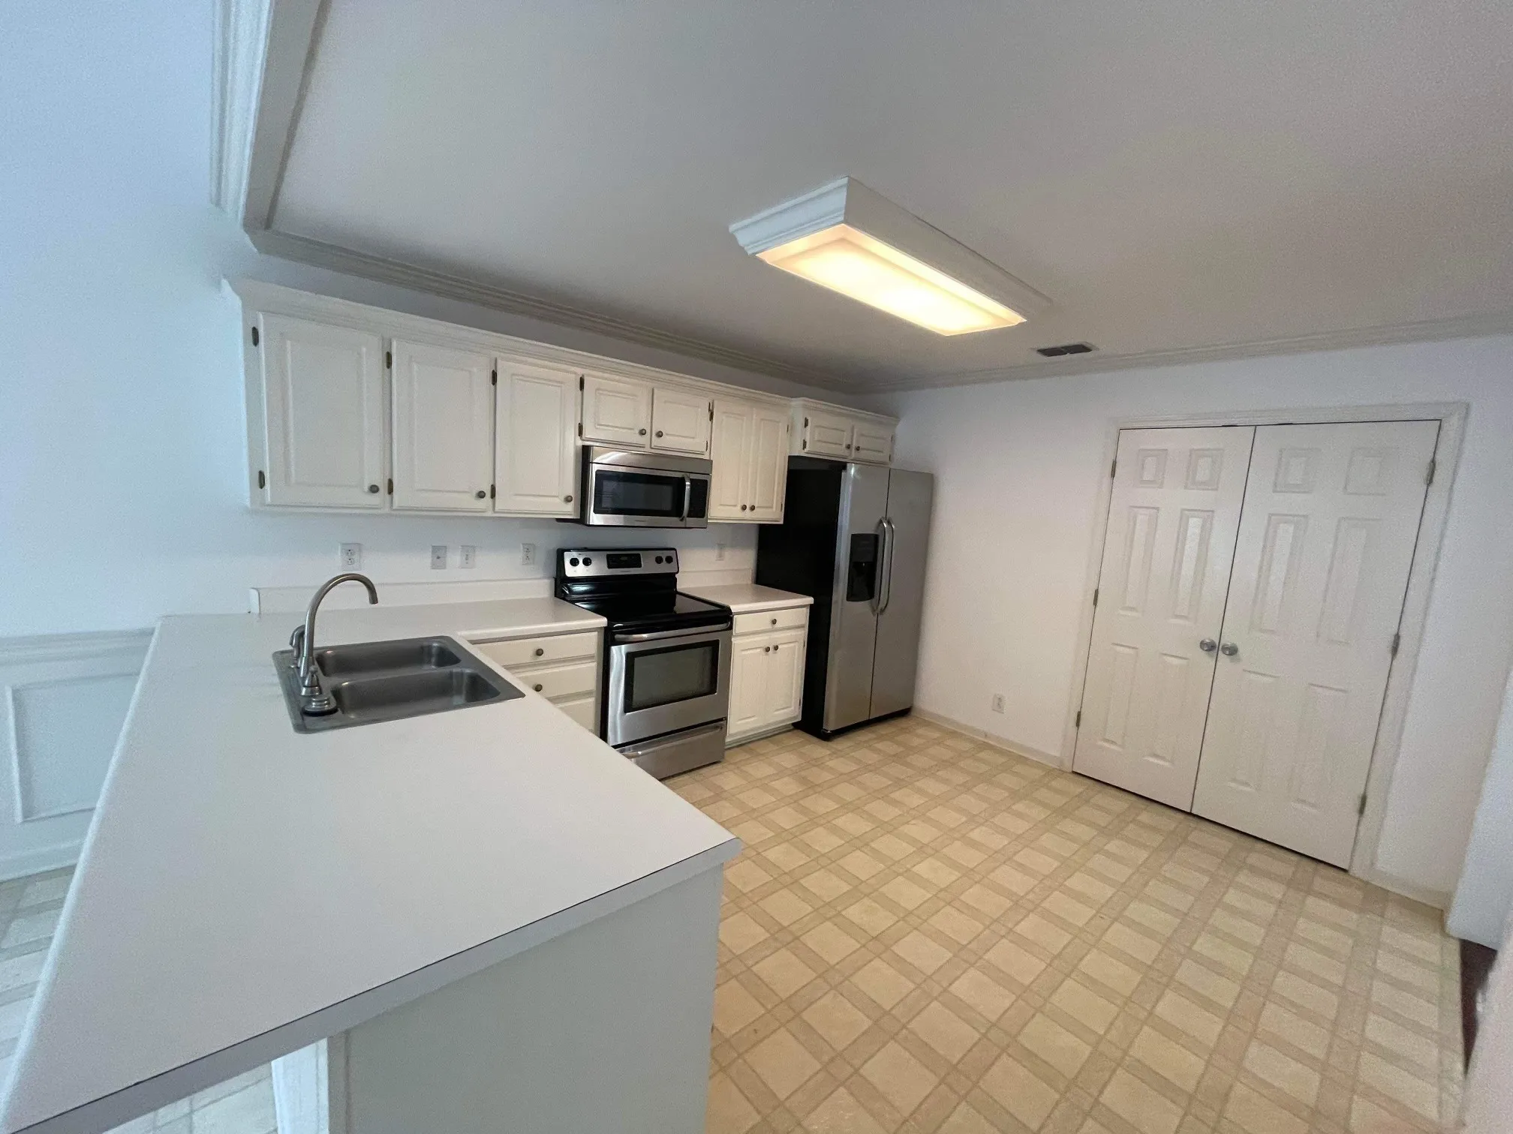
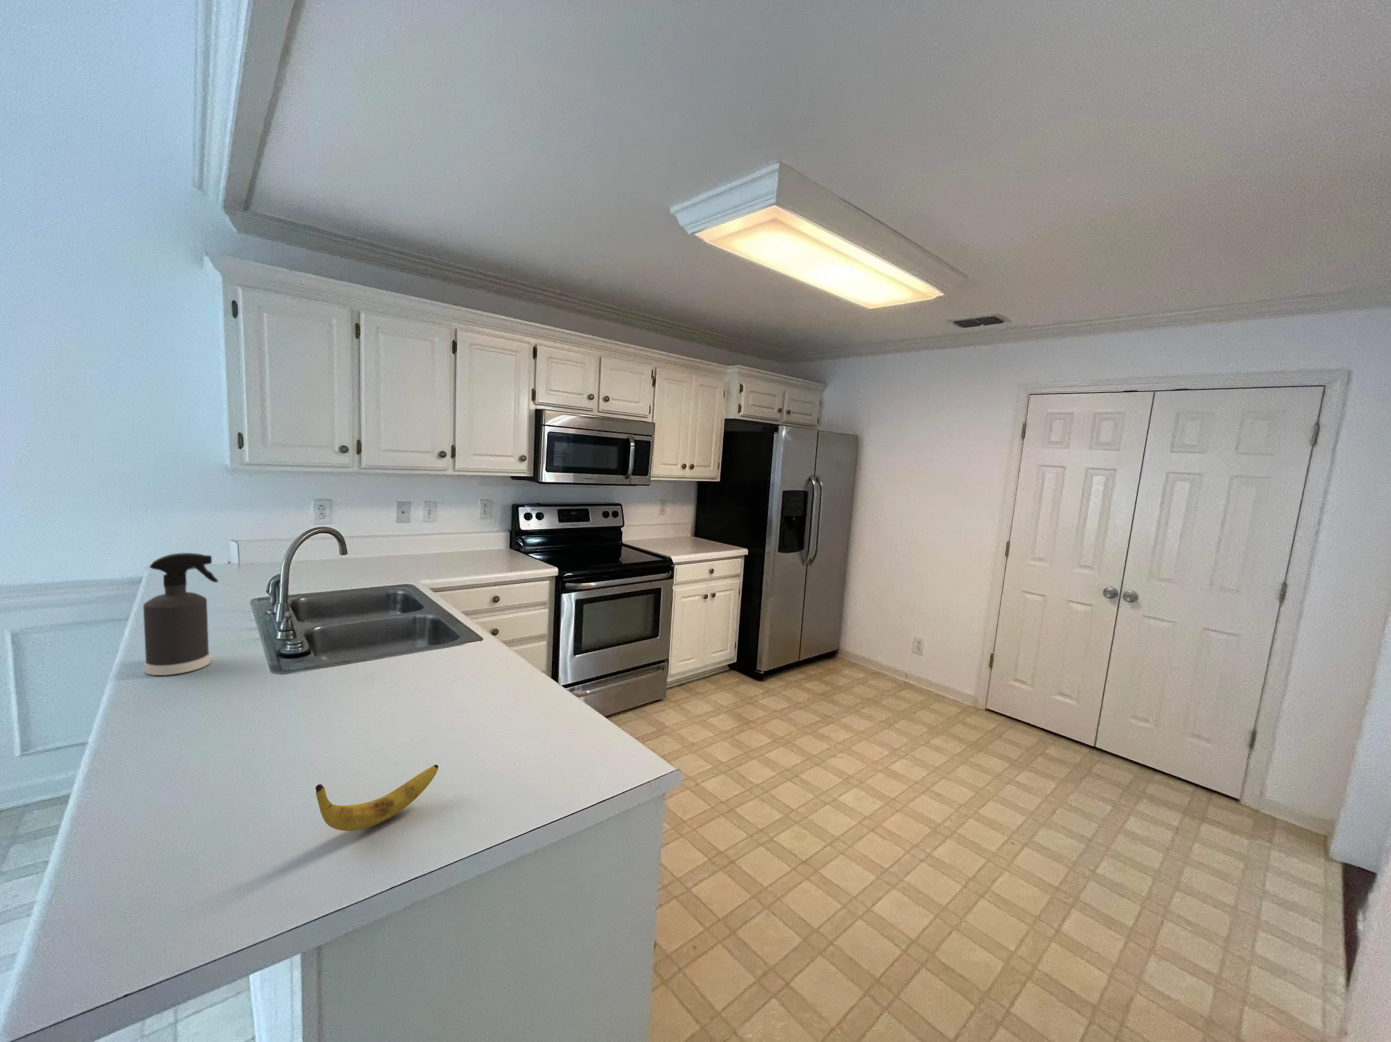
+ banana (386, 796)
+ spray bottle (182, 610)
